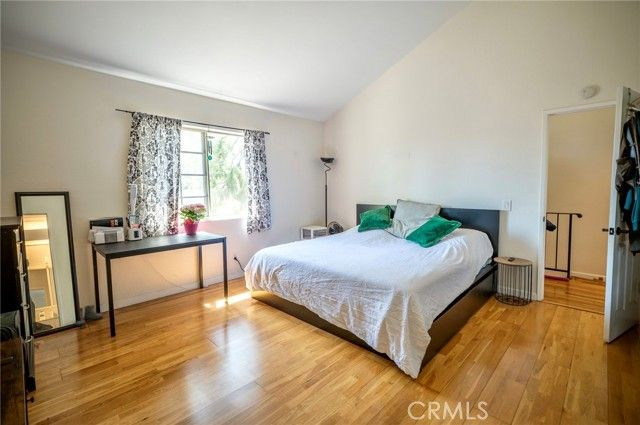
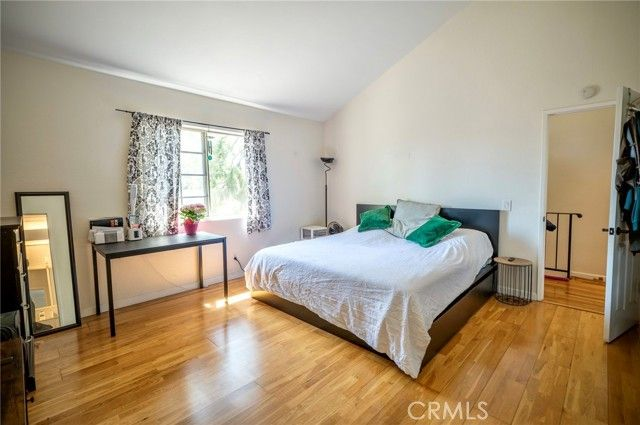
- boots (86, 314)
